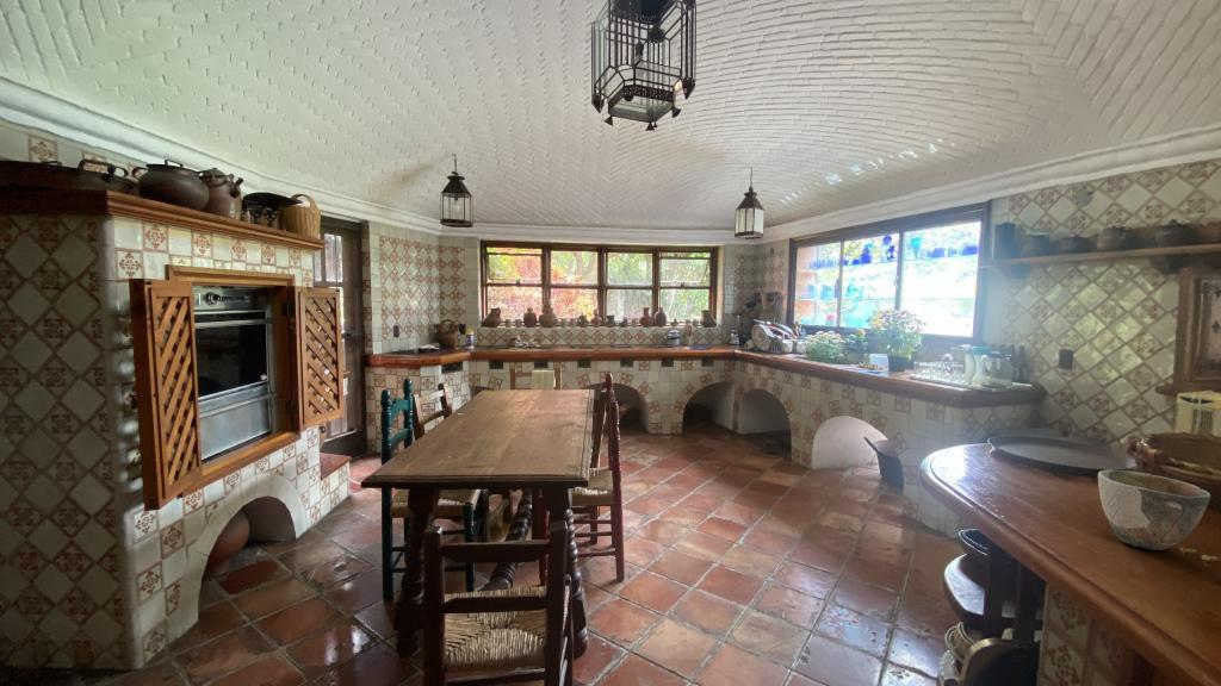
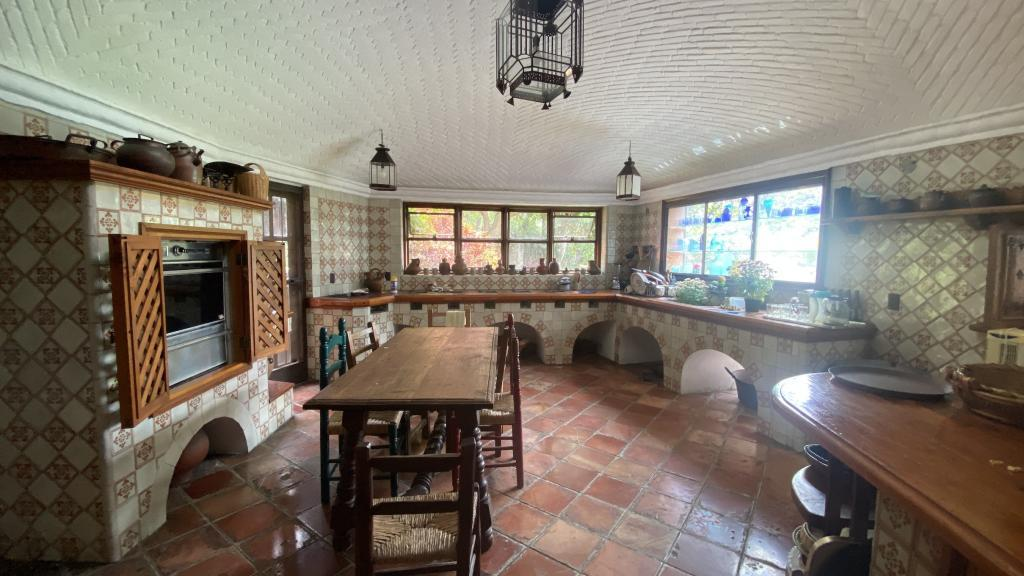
- ceramic bowl (1147, 512)
